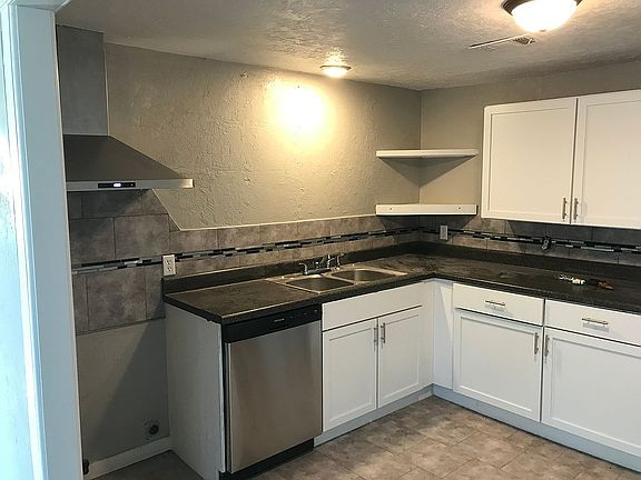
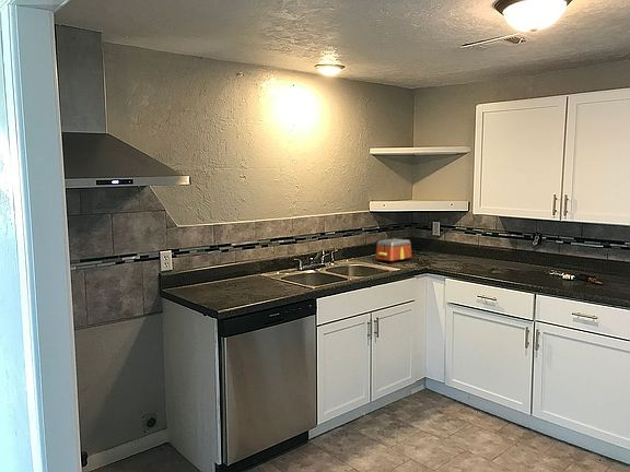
+ toaster (393, 250)
